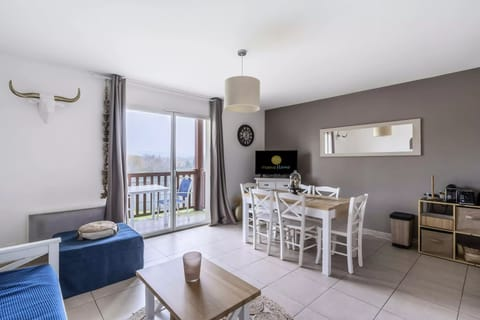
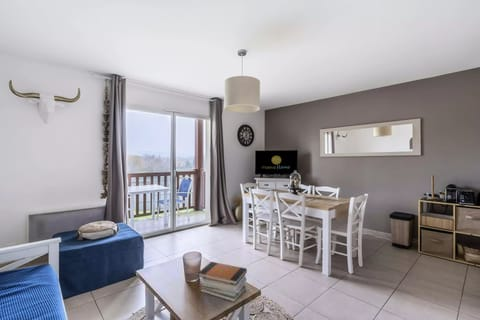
+ book stack (223, 280)
